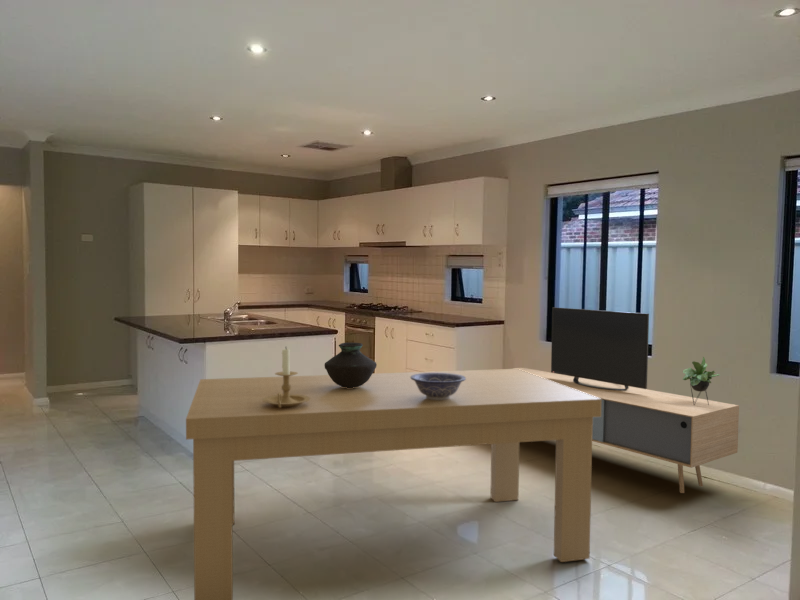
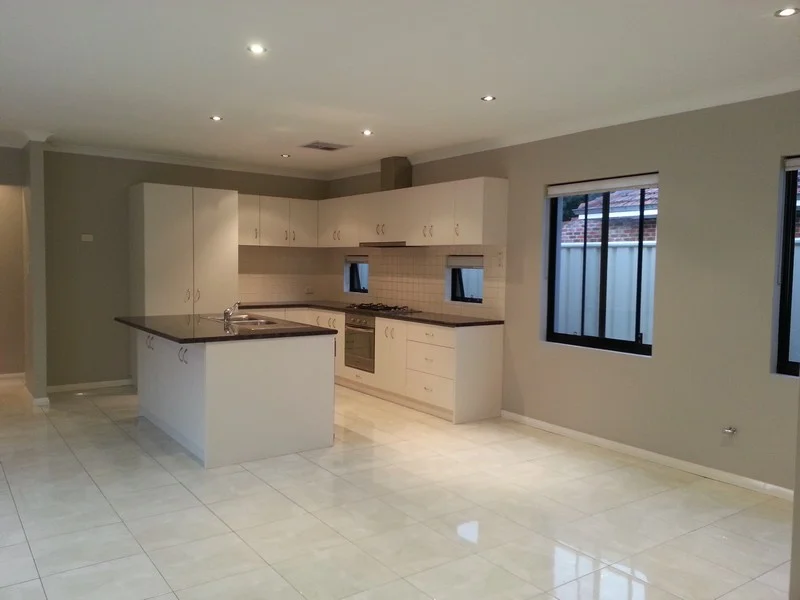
- decorative bowl (437, 387)
- vase (350, 365)
- dining table (379, 450)
- candle holder (286, 375)
- media console (591, 384)
